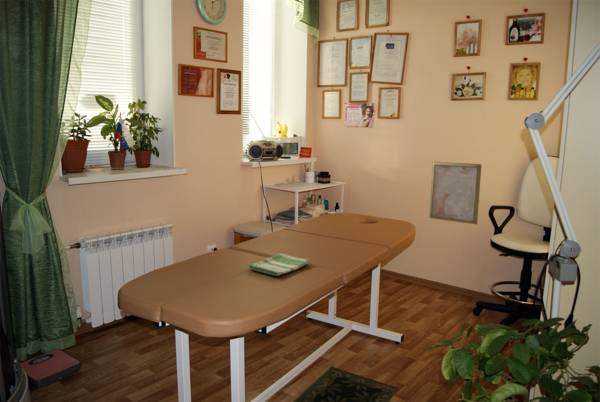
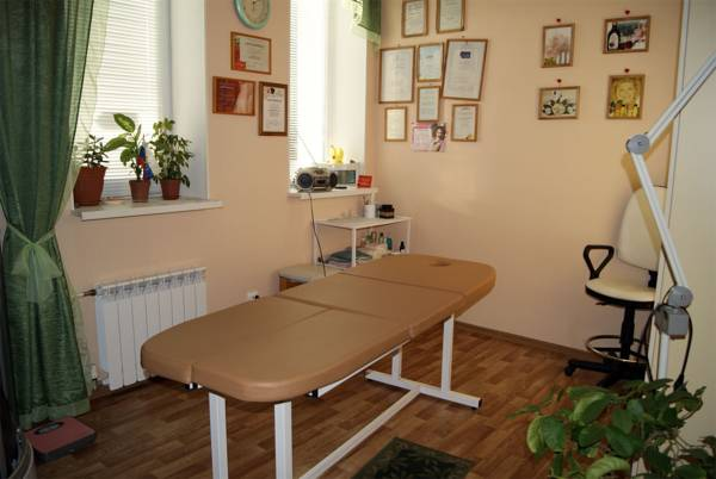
- dish towel (279, 263)
- wall art (453, 192)
